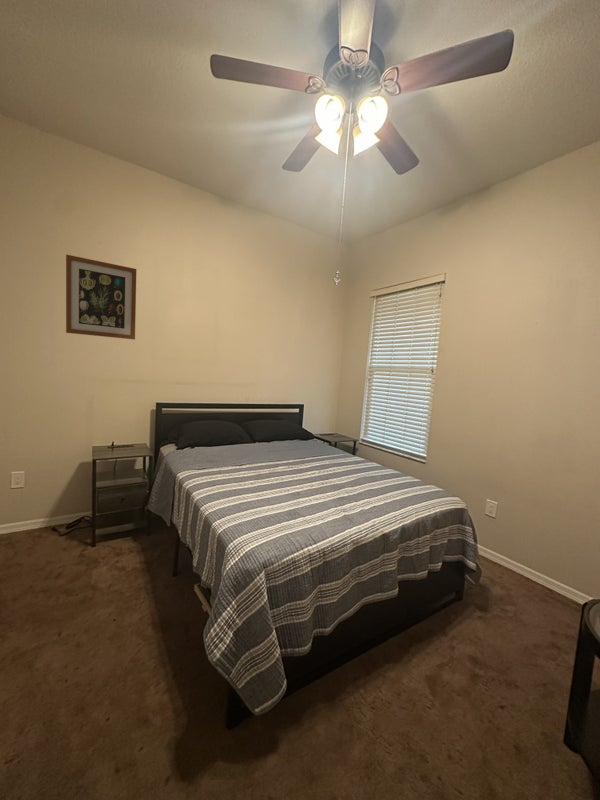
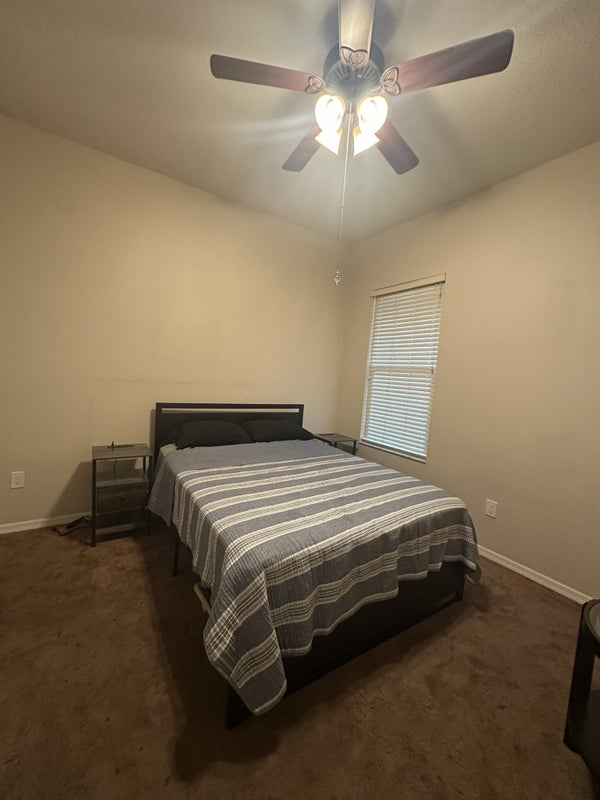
- wall art (102, 299)
